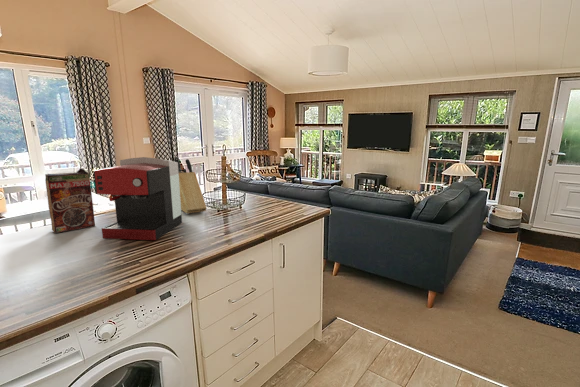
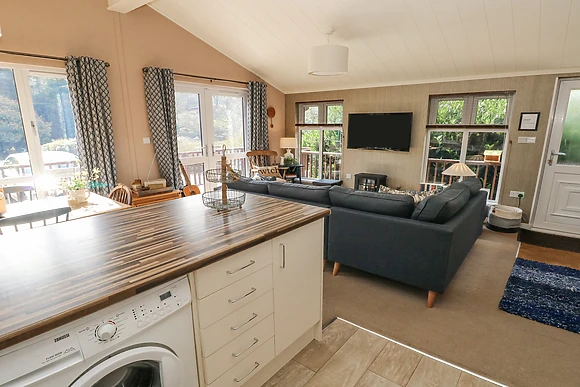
- knife block (186, 183)
- cereal box (70, 199)
- coffee maker (136, 196)
